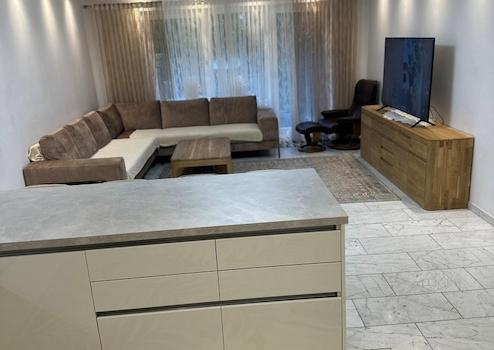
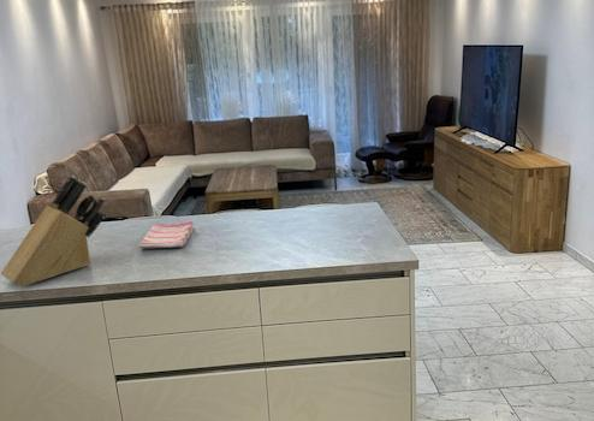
+ dish towel (167, 233)
+ knife block (53, 226)
